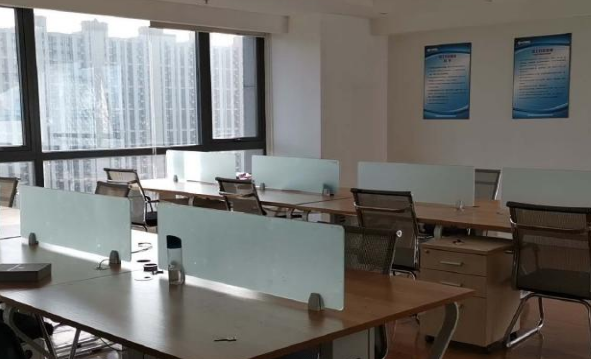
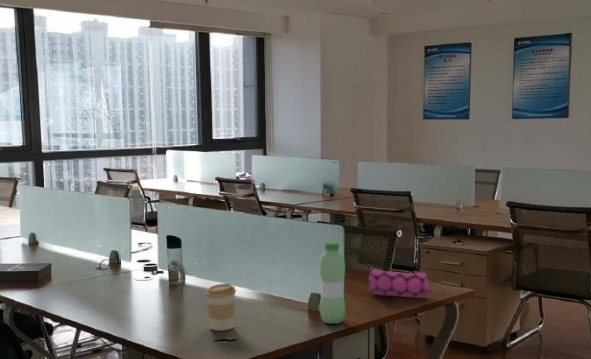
+ pencil case (398, 282)
+ water bottle (332, 282)
+ coffee cup (221, 306)
